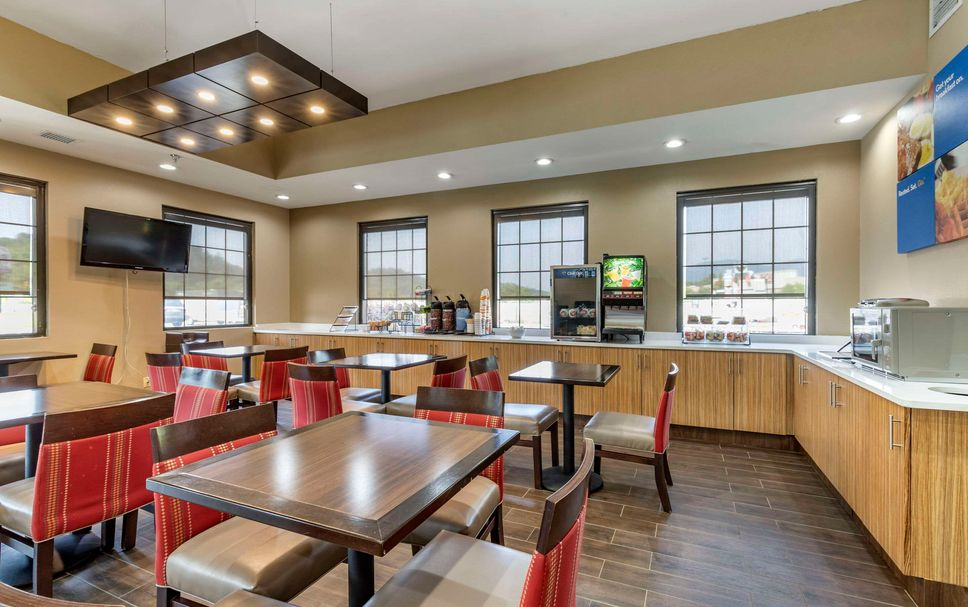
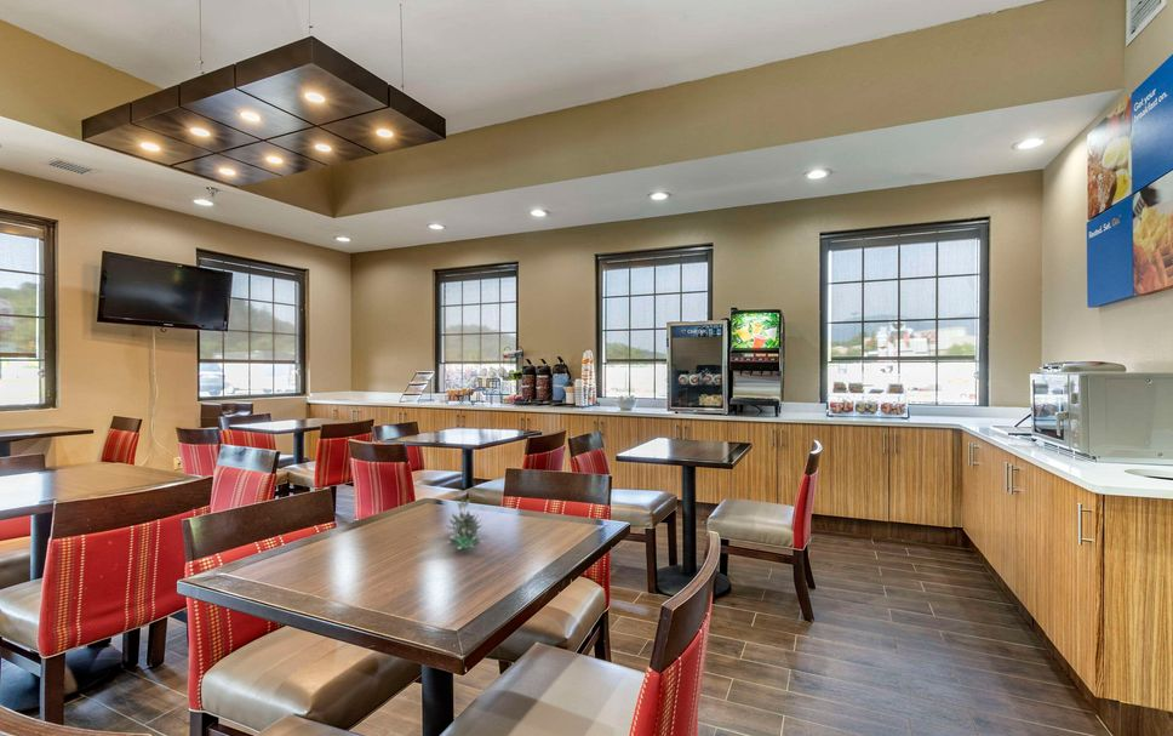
+ succulent plant (464, 521)
